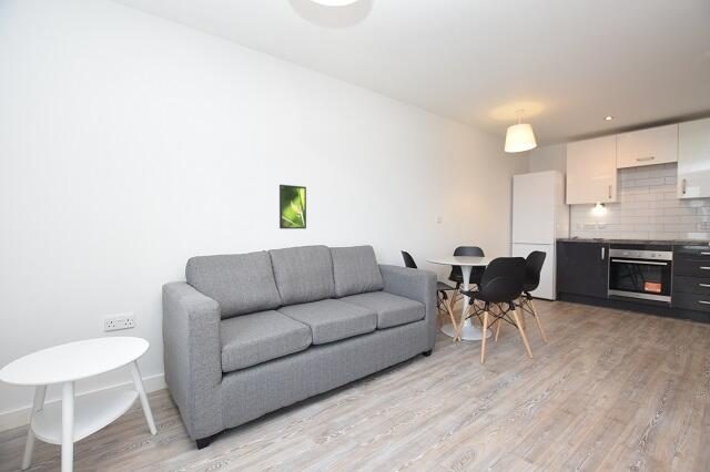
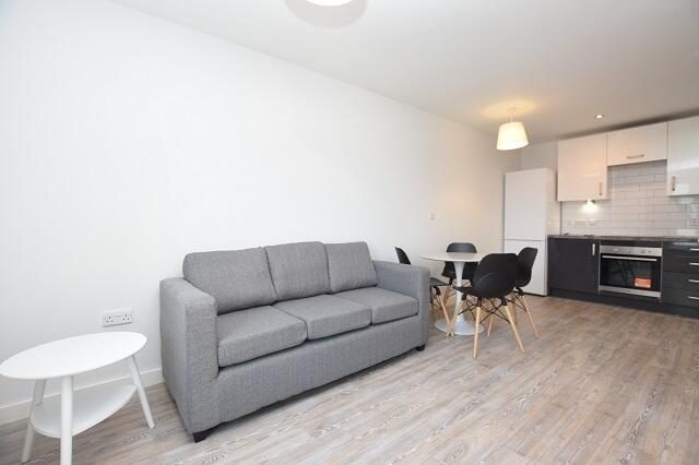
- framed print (293, 207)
